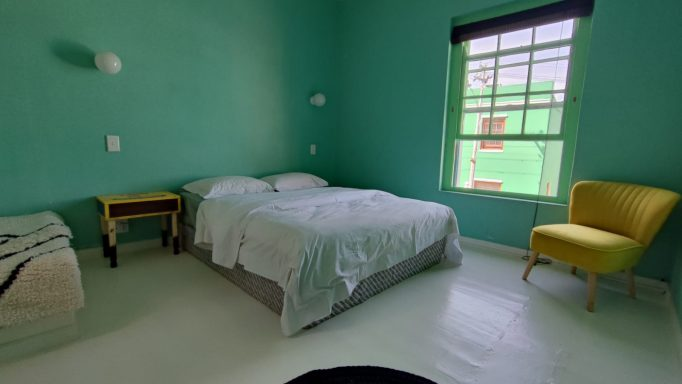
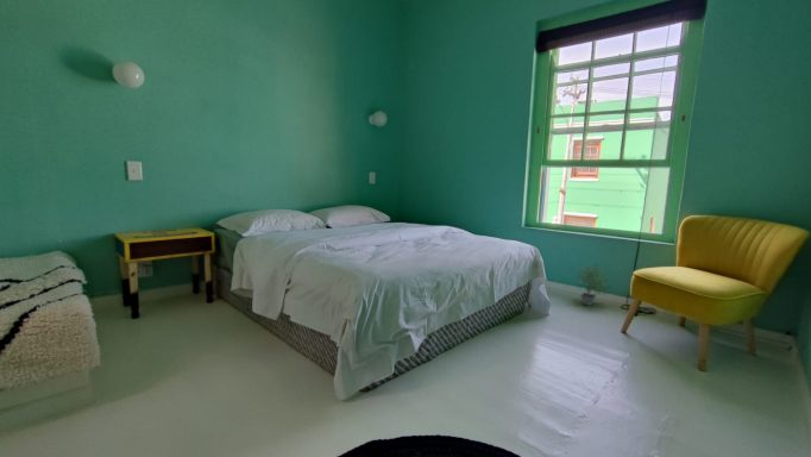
+ potted plant (592, 282)
